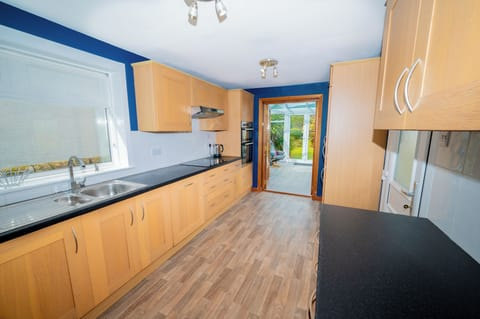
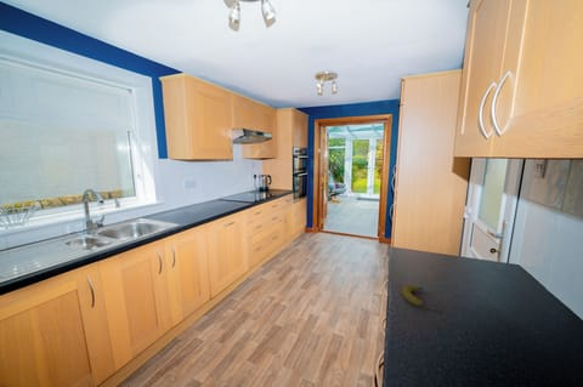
+ fruit (414, 296)
